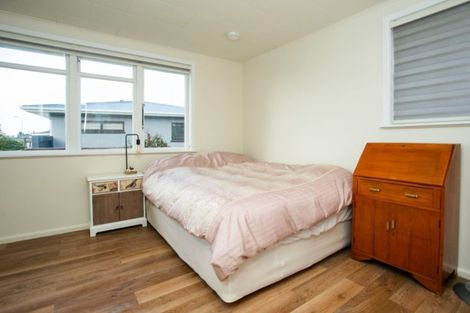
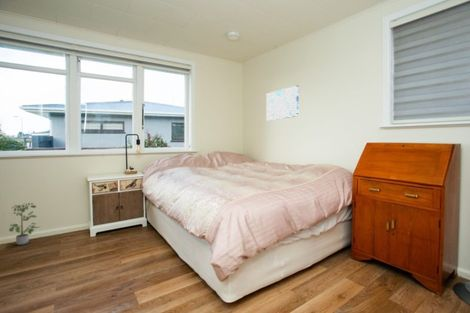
+ wall art (281, 104)
+ potted plant (26, 220)
